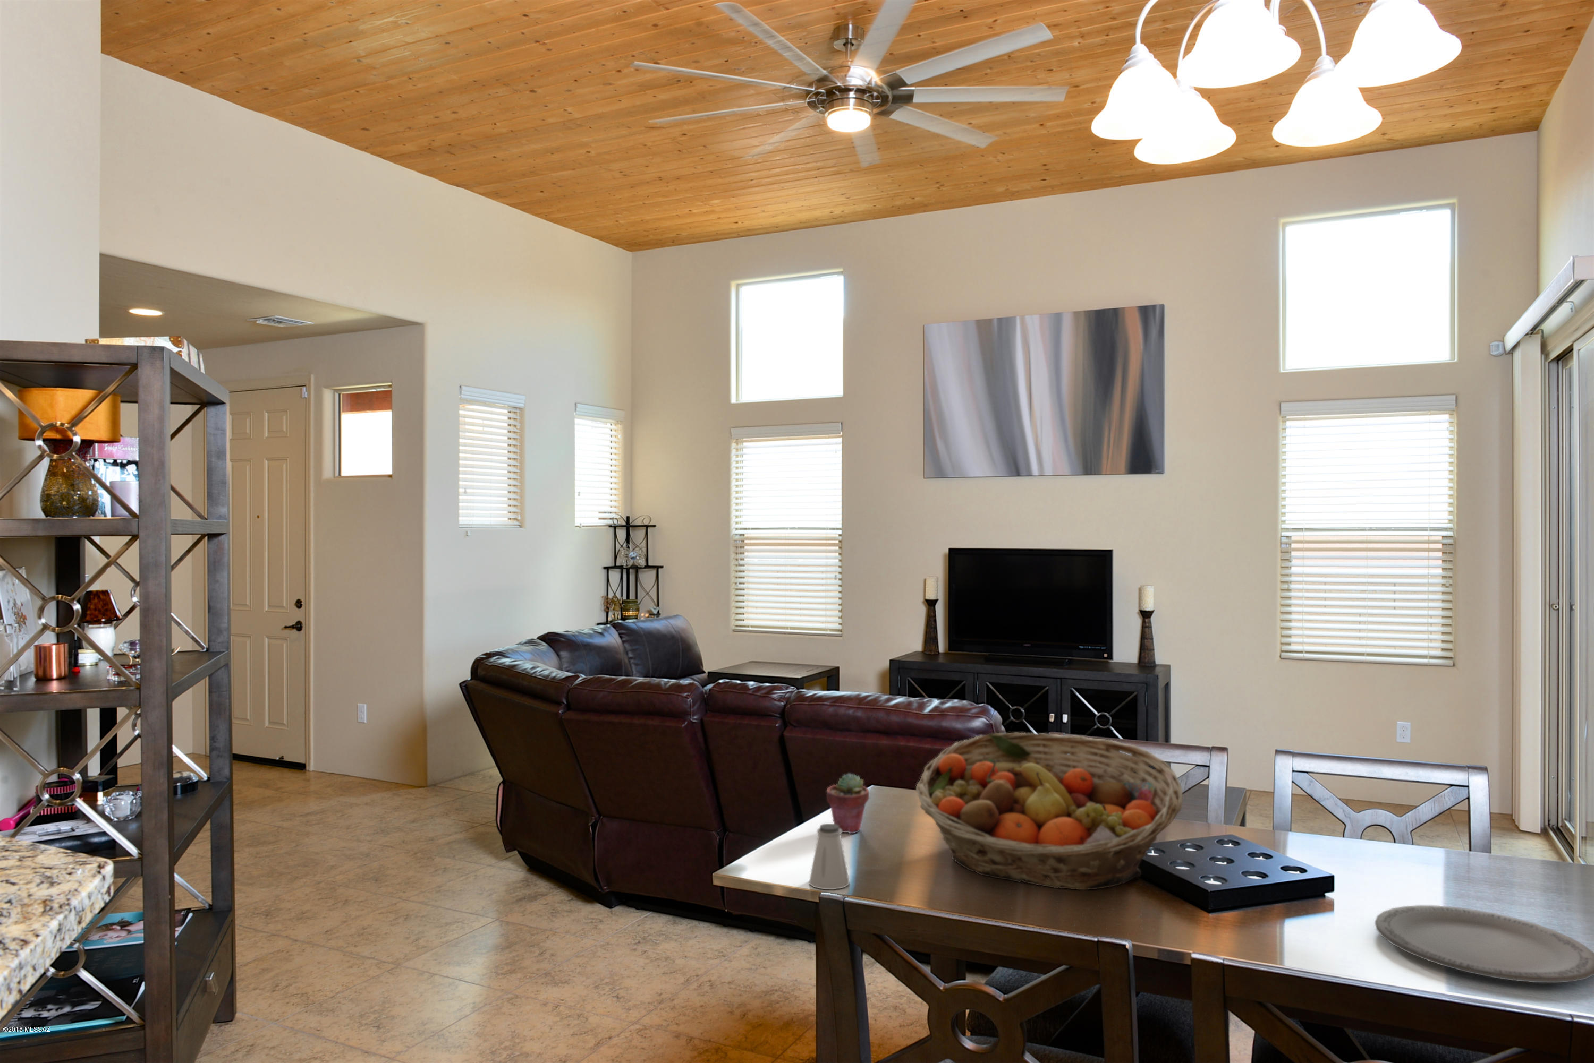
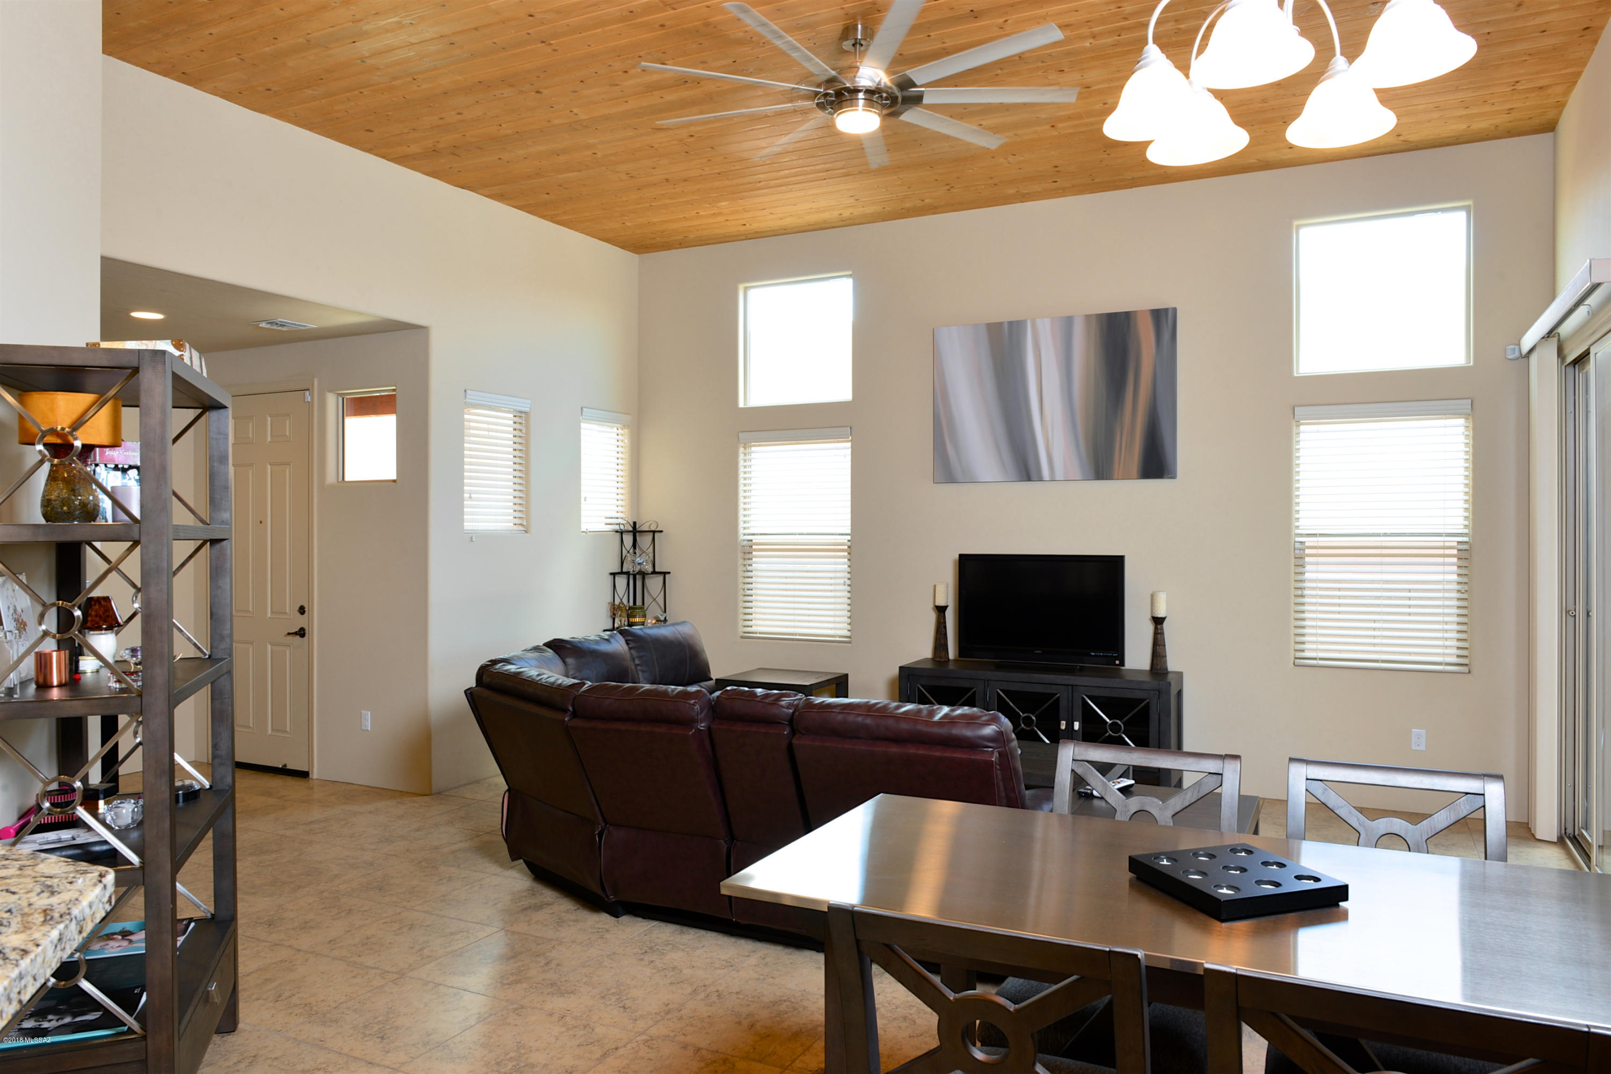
- saltshaker (828, 854)
- fruit basket (1044, 806)
- plate (1481, 944)
- potted succulent (847, 801)
